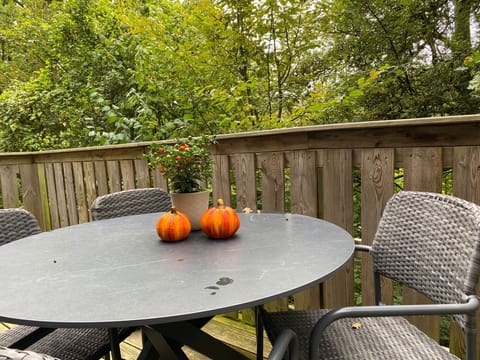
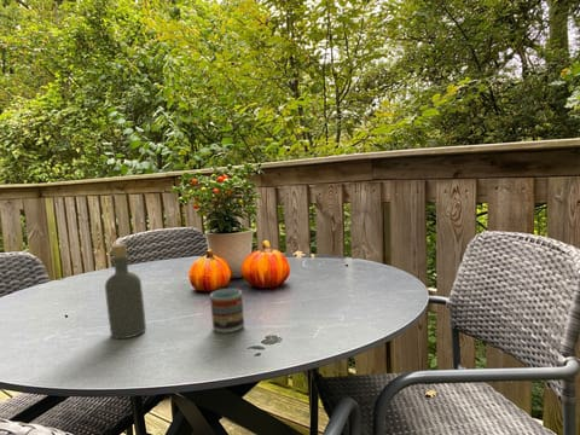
+ bottle (123, 289)
+ cup (226, 308)
